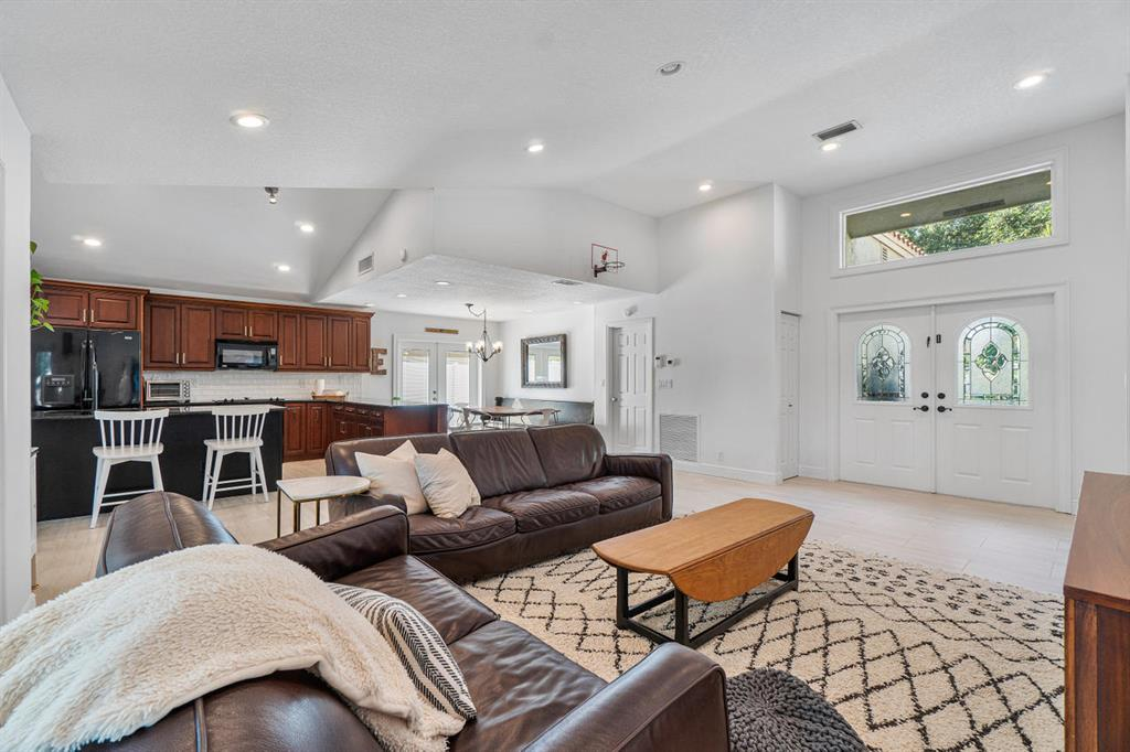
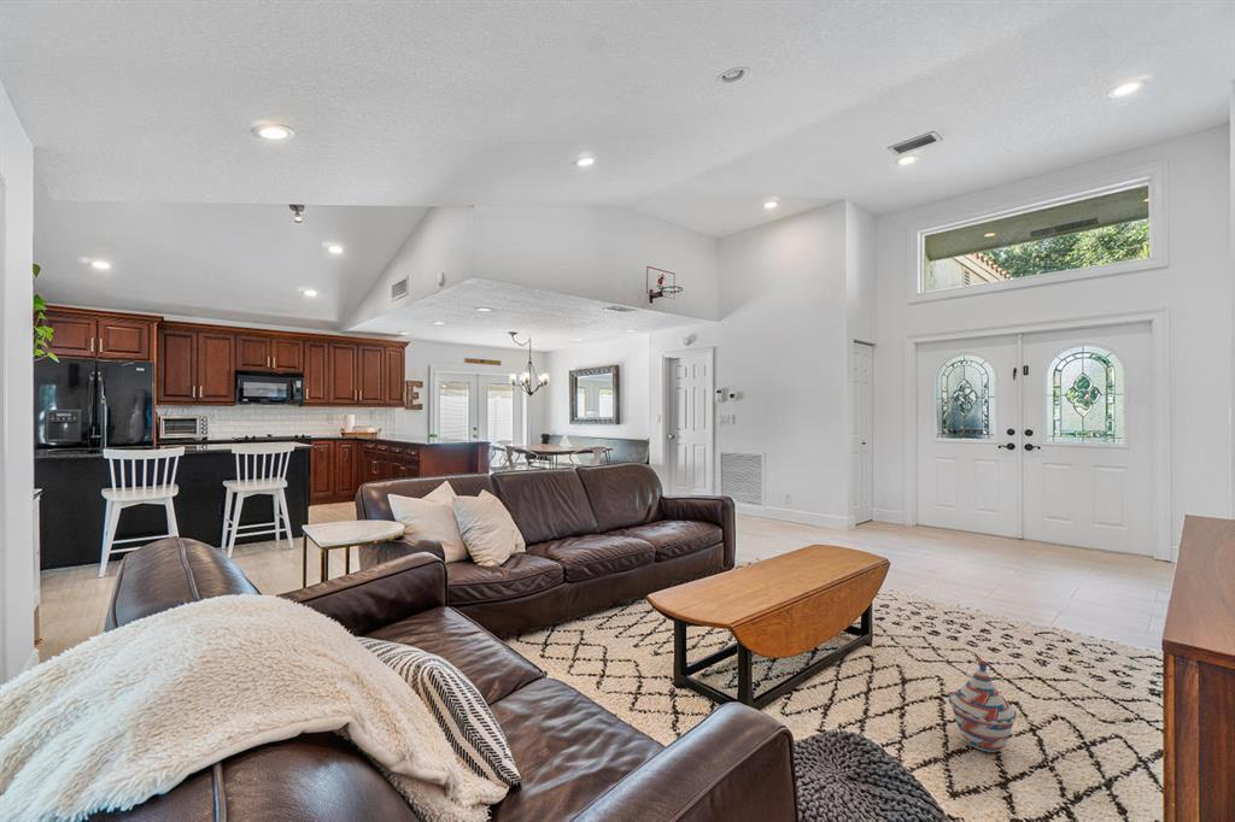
+ woven basket (982, 701)
